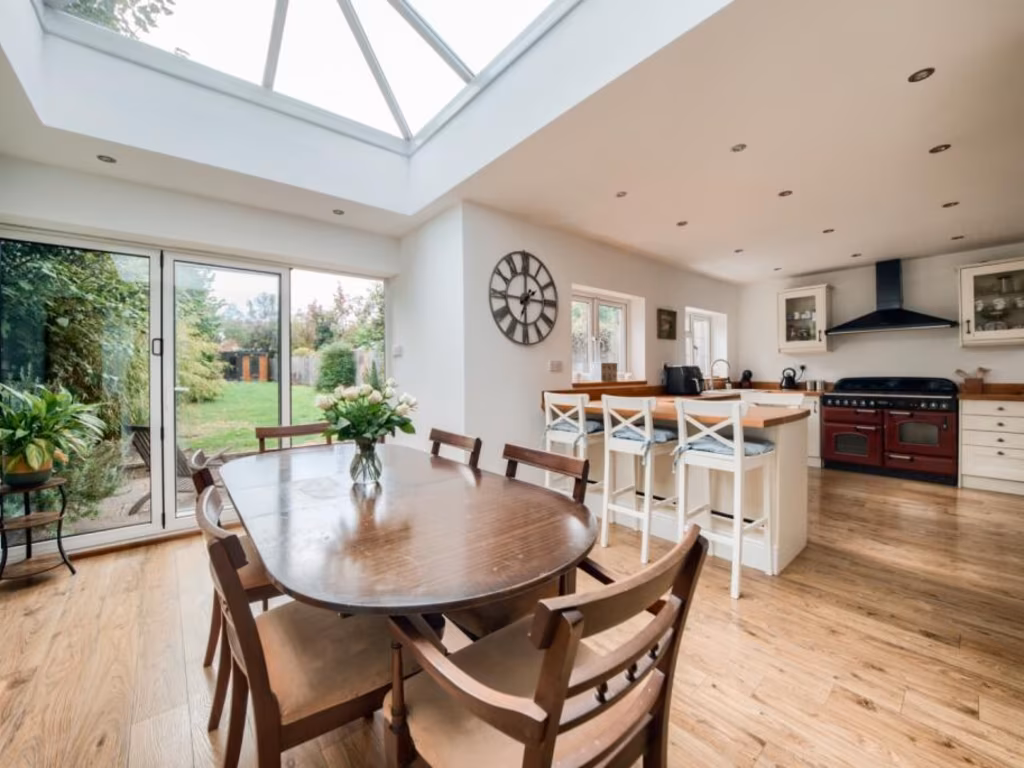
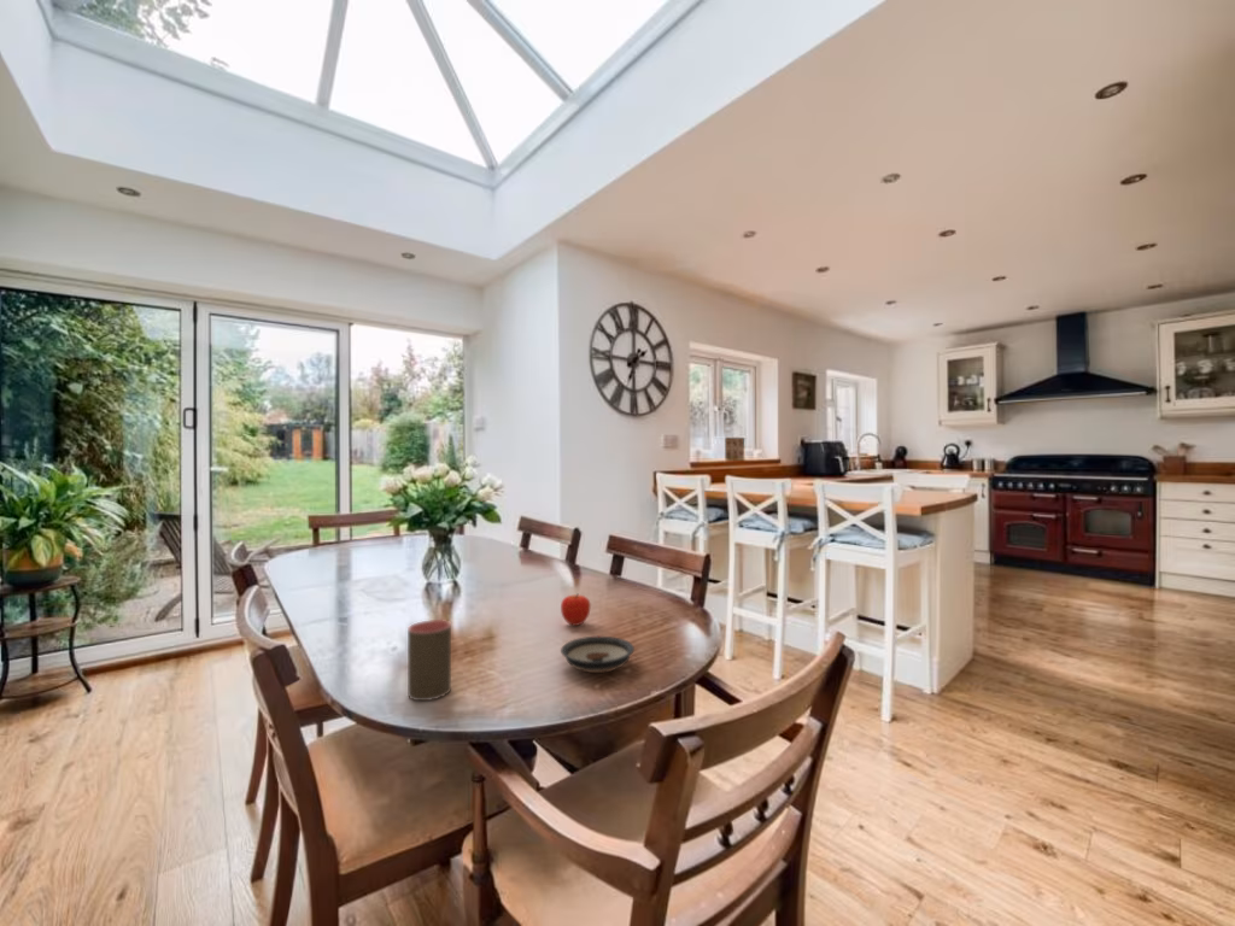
+ cup (429, 658)
+ saucer (597, 656)
+ fruit (575, 608)
